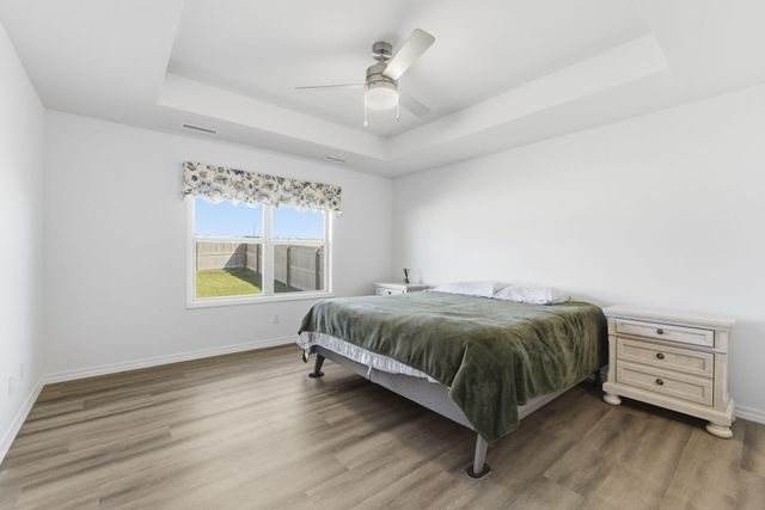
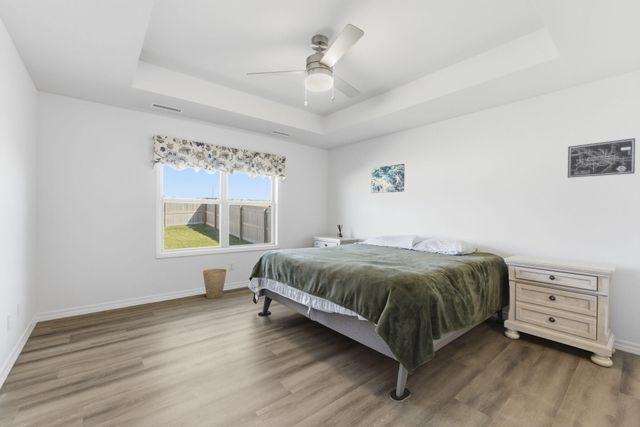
+ wall art (599, 159)
+ trash can (214, 283)
+ wall art (387, 179)
